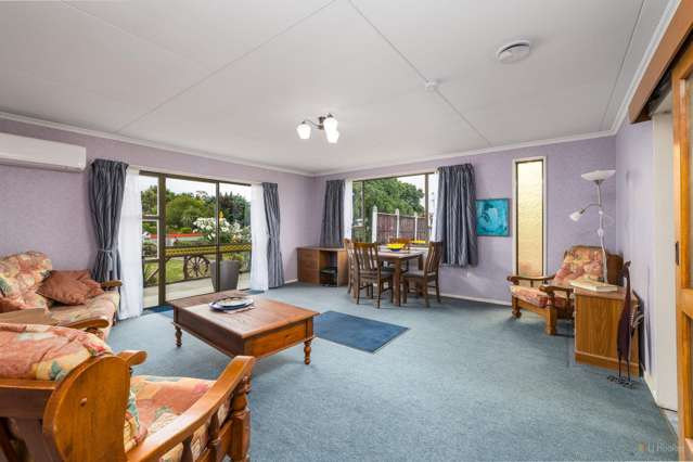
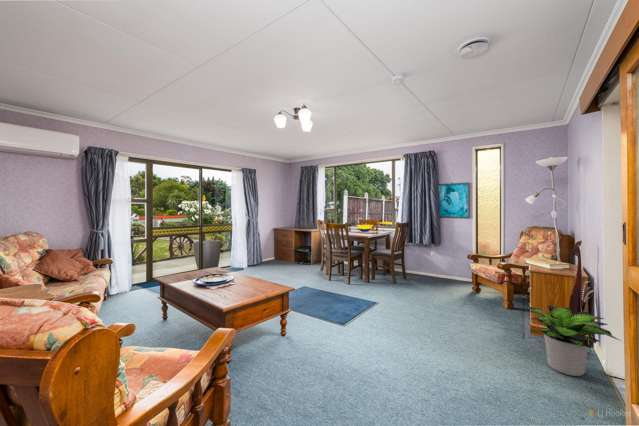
+ potted plant (570, 343)
